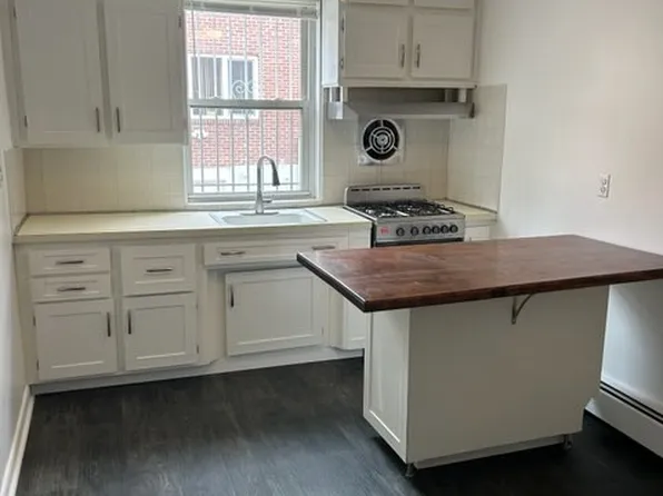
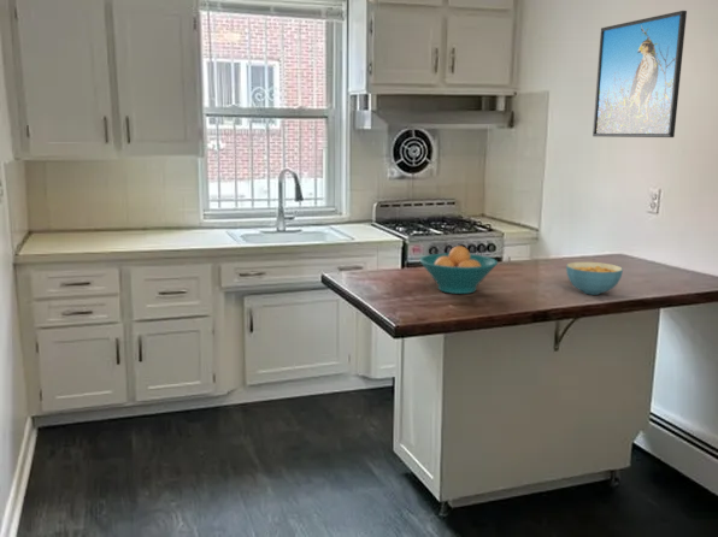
+ cereal bowl (593, 279)
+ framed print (635, 78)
+ fruit bowl (458, 267)
